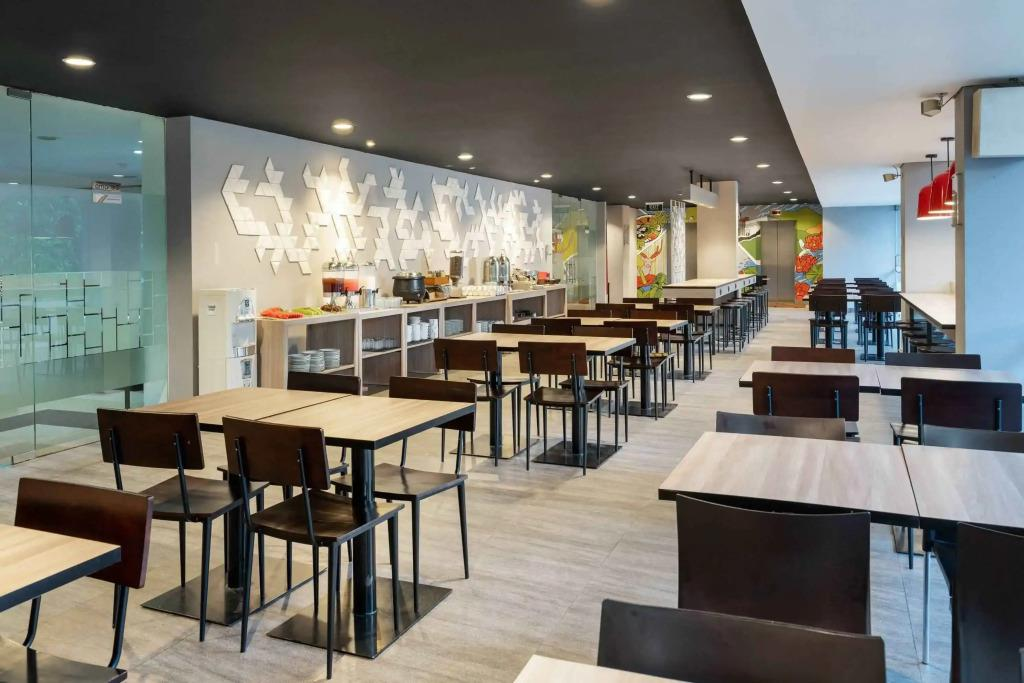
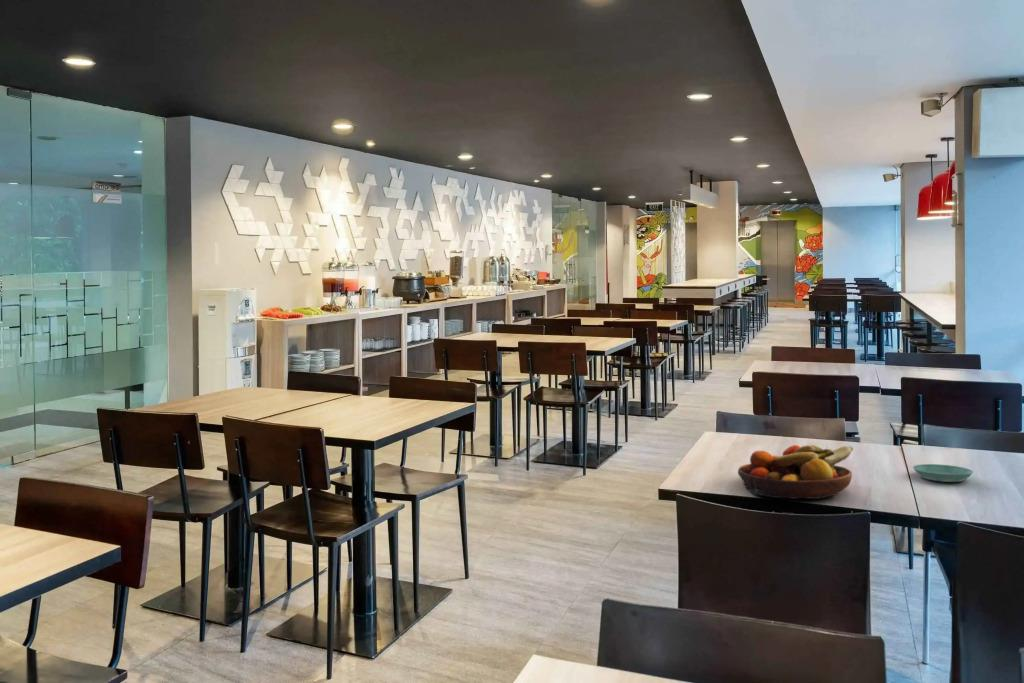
+ saucer (942, 473)
+ fruit bowl (794, 465)
